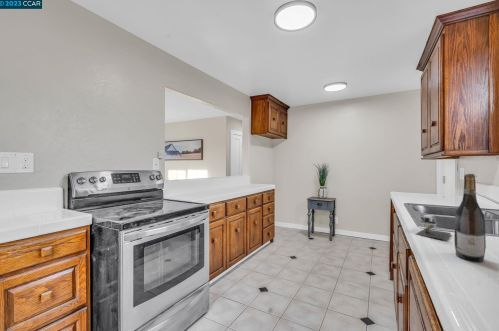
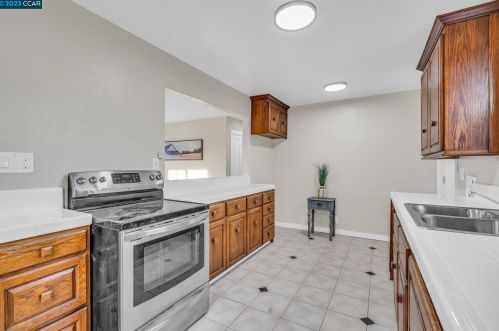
- wine bottle (469, 215)
- architectural model (428, 226)
